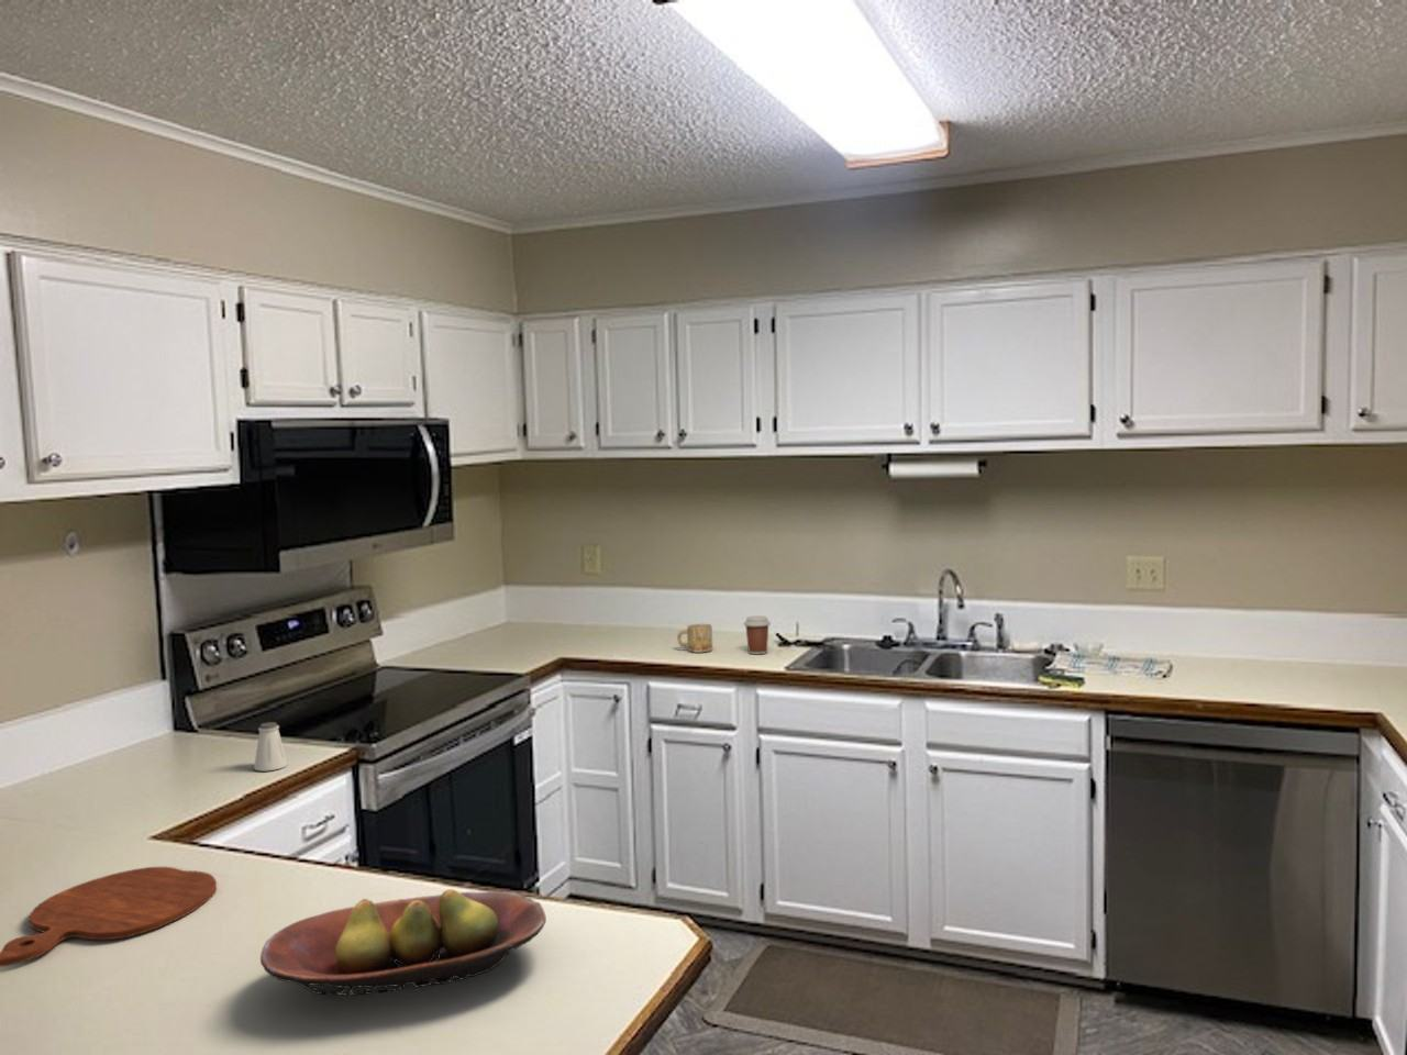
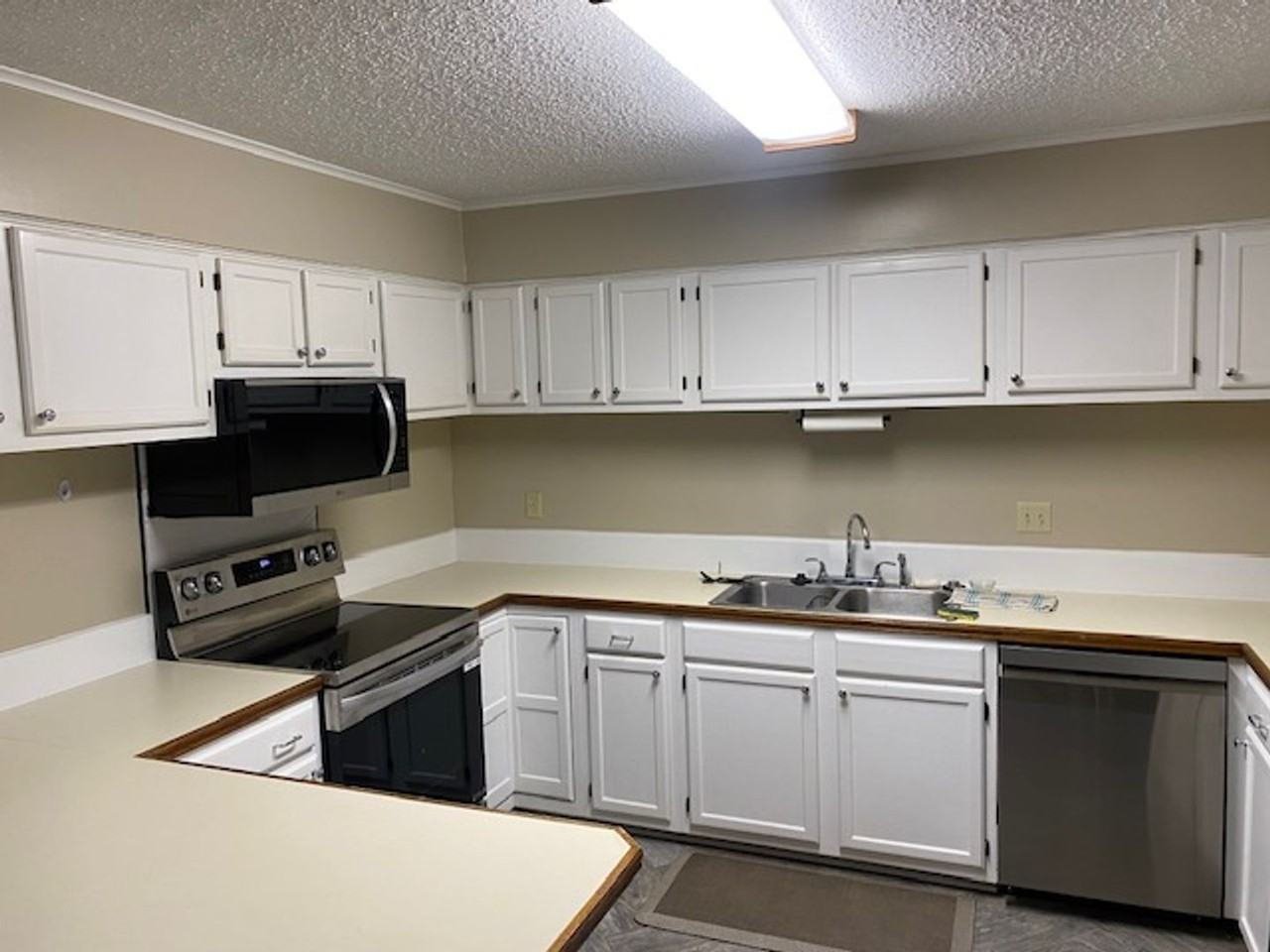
- cutting board (100, 913)
- coffee cup (758, 634)
- mug (695, 637)
- fruit bowl (407, 933)
- saltshaker (269, 745)
